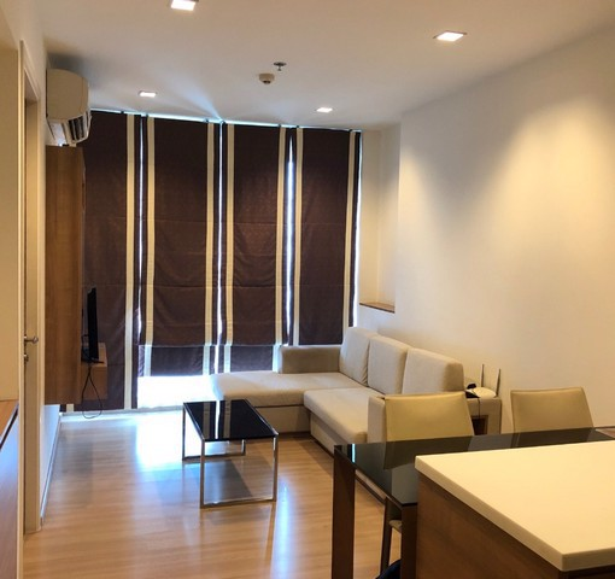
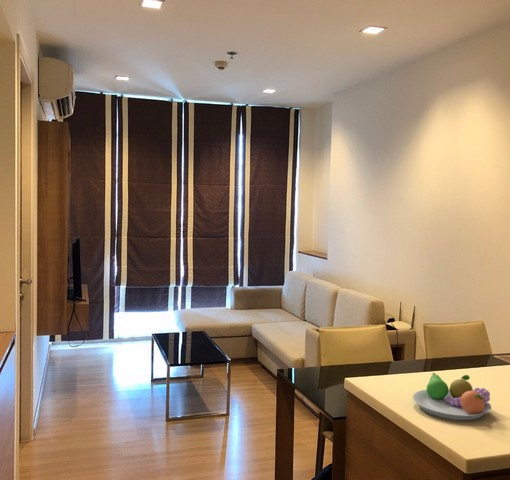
+ fruit bowl (451, 393)
